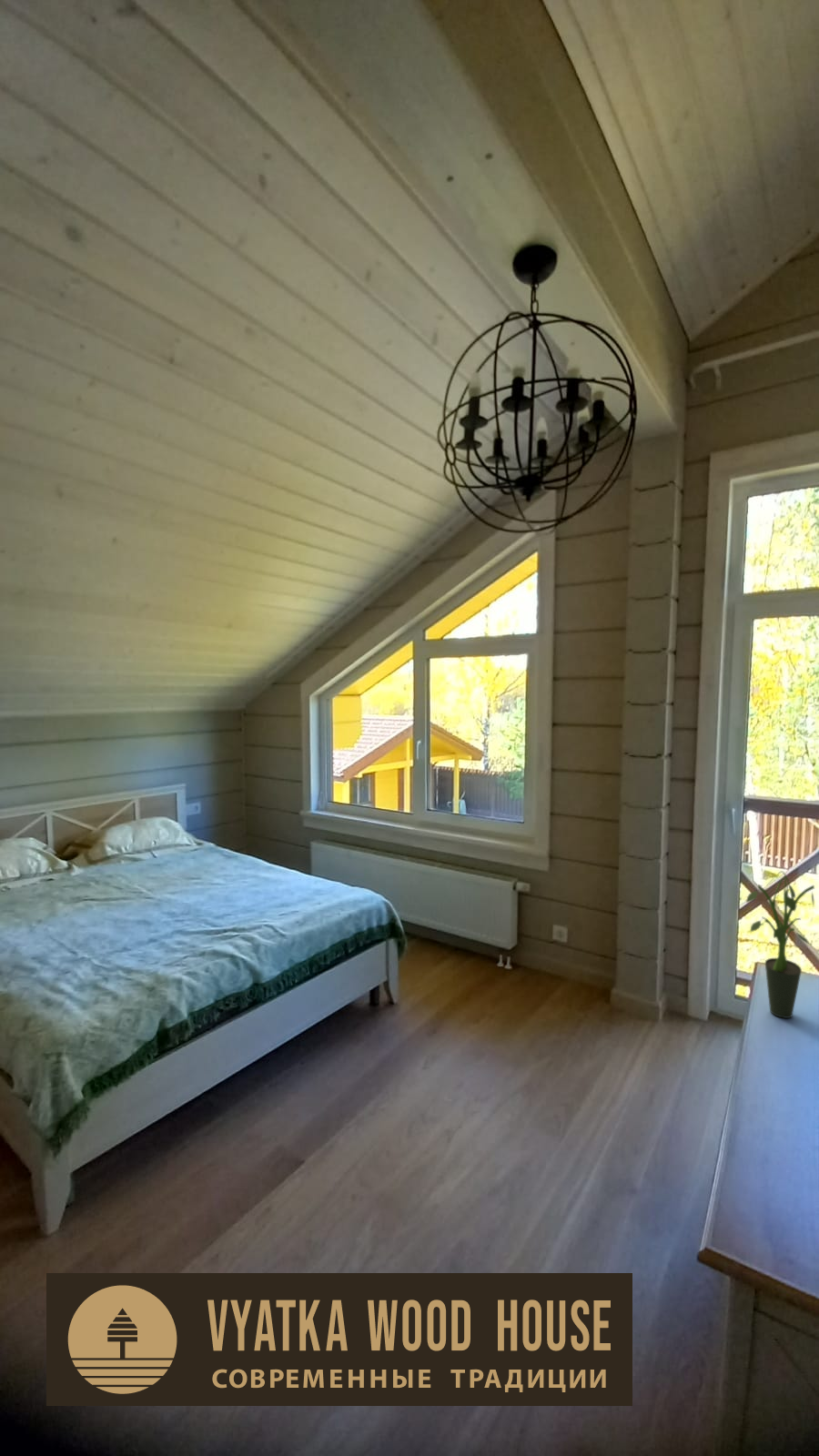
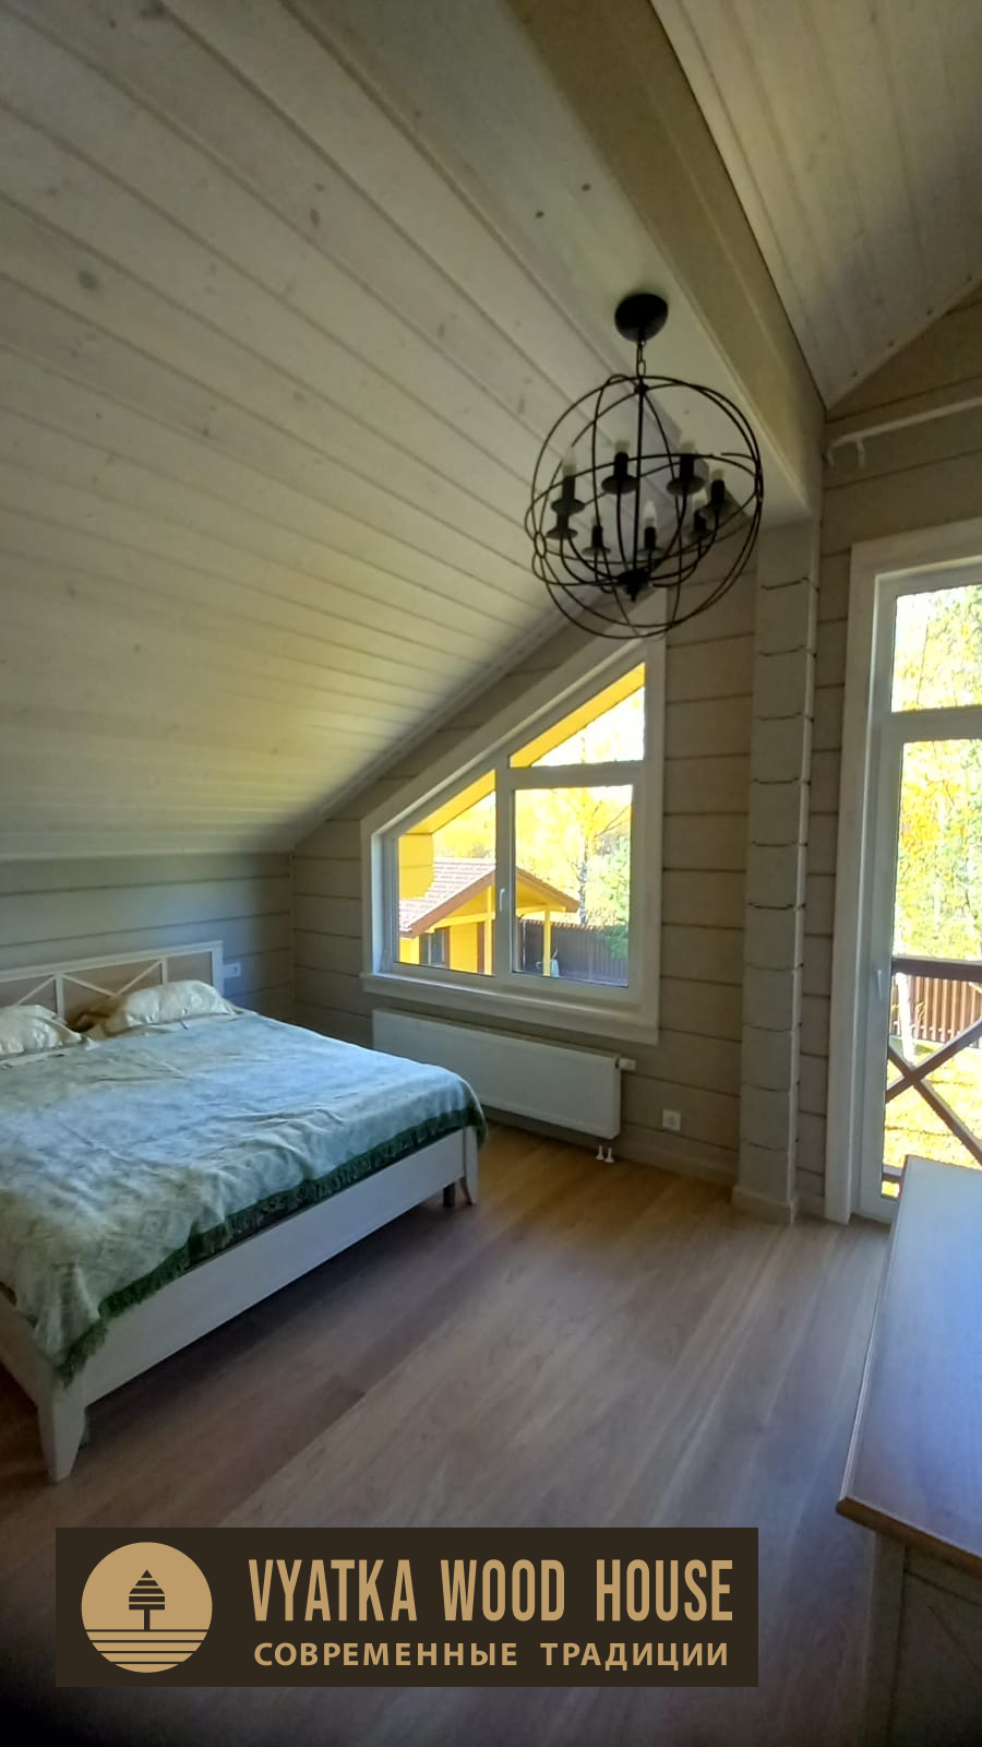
- potted plant (779, 945)
